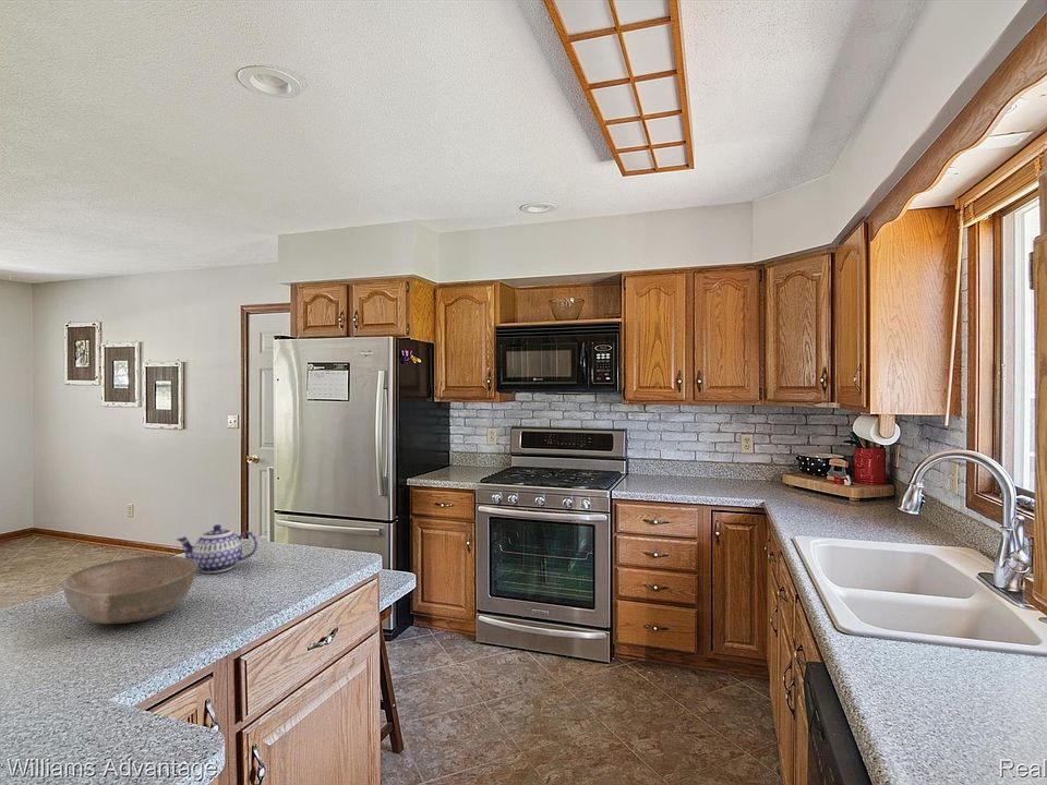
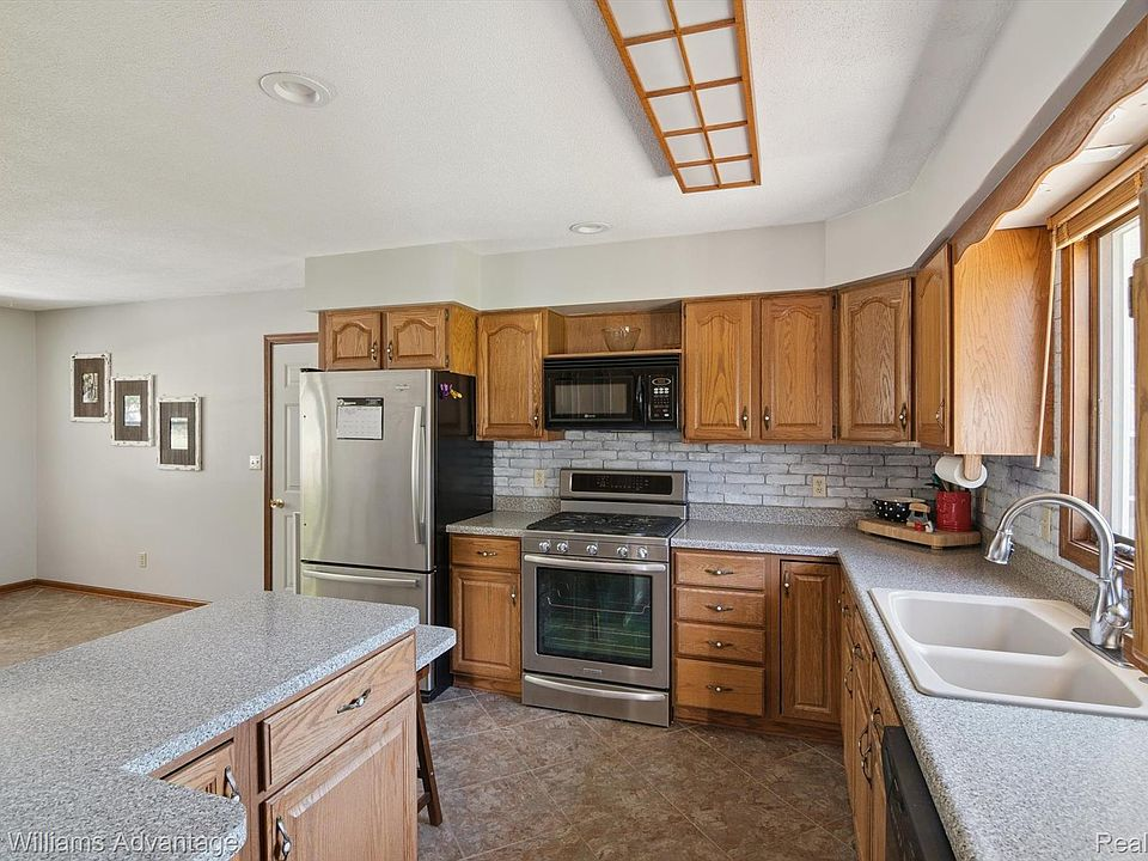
- bowl (134, 593)
- teapot (217, 546)
